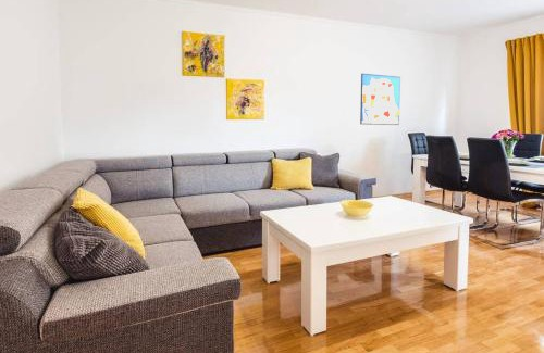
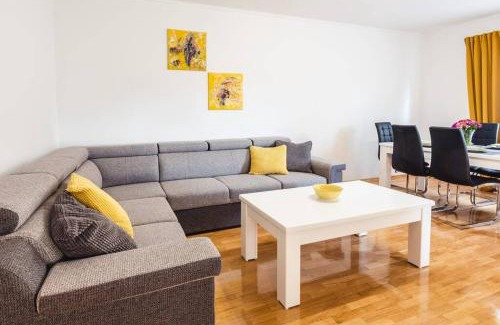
- wall art (381, 100)
